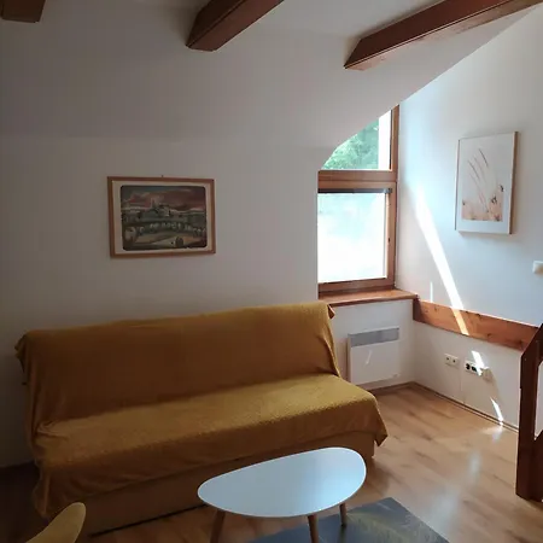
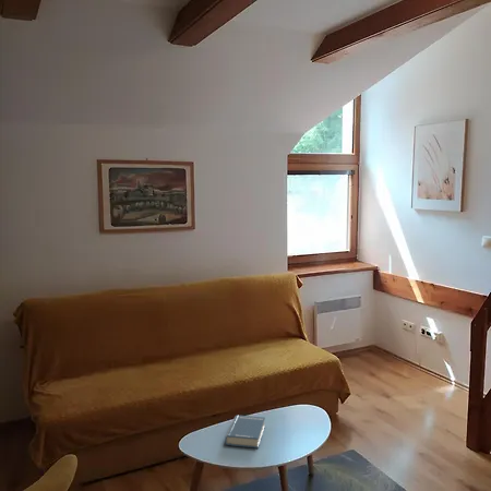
+ hardback book (246, 430)
